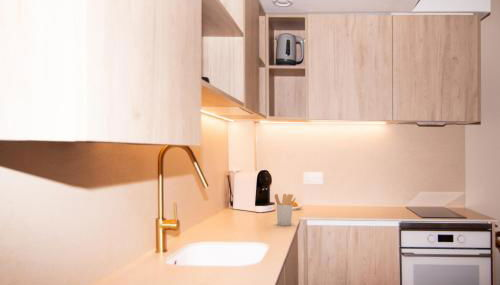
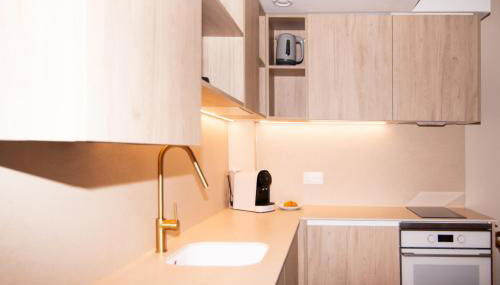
- utensil holder (285, 208)
